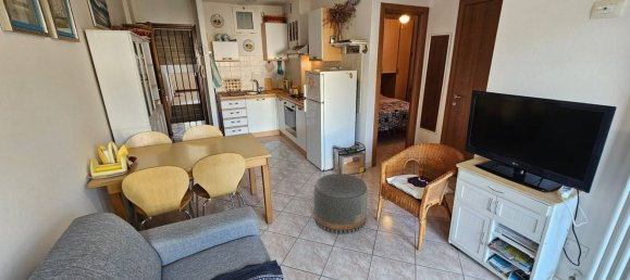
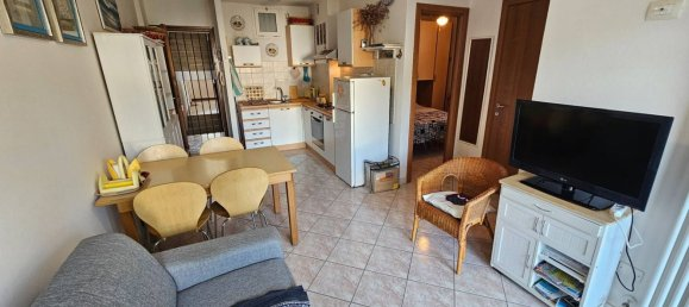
- pouf (339, 199)
